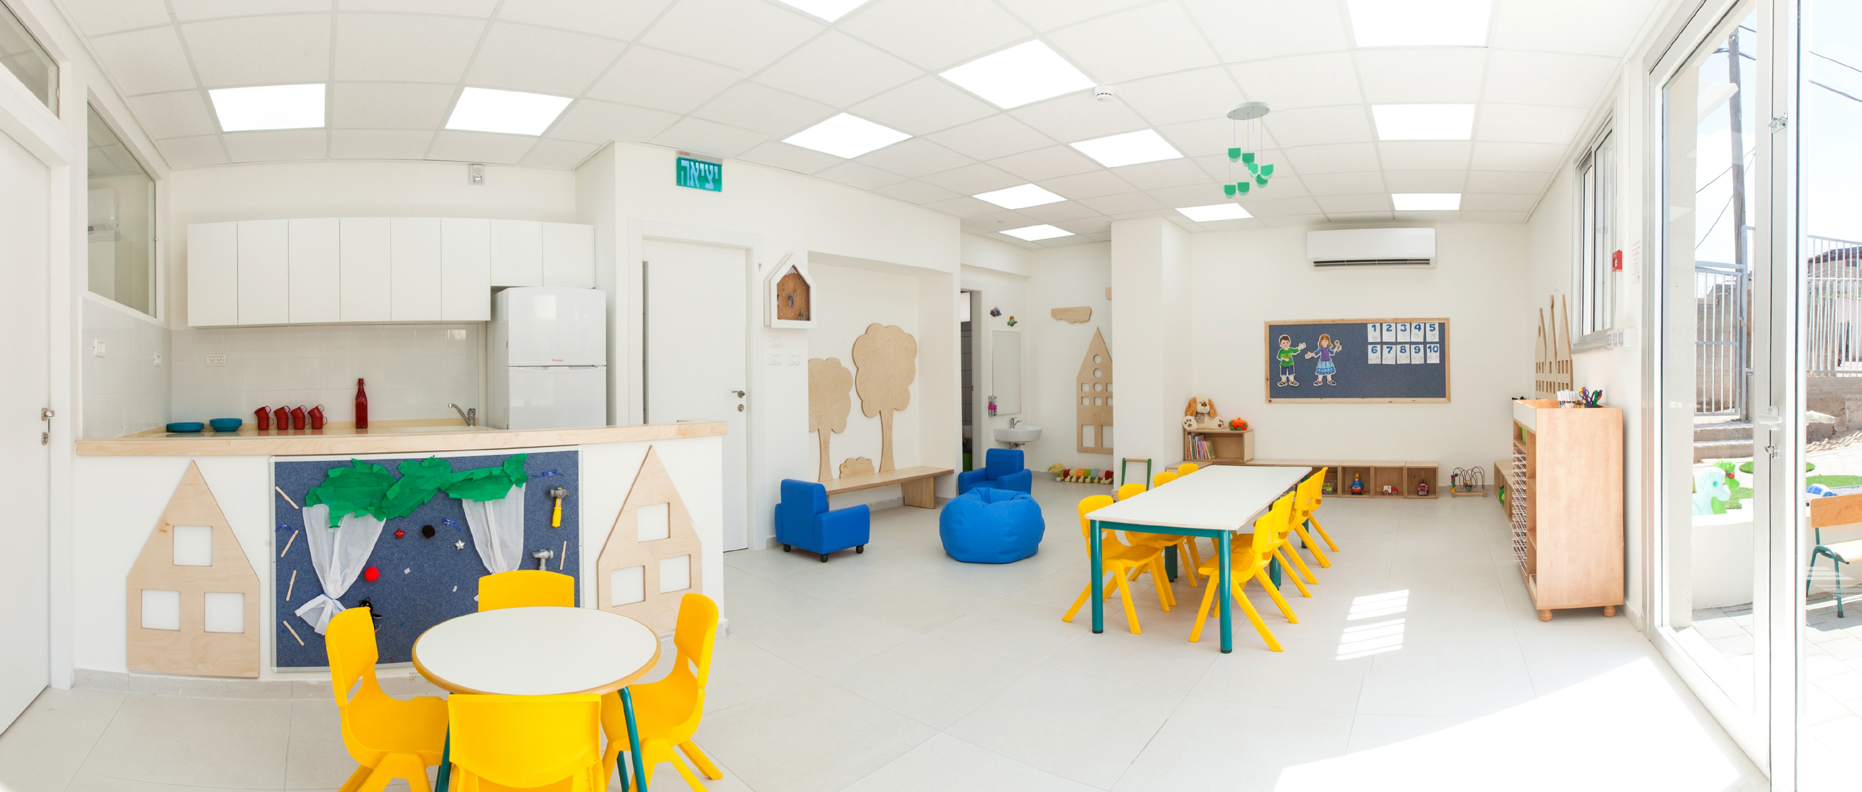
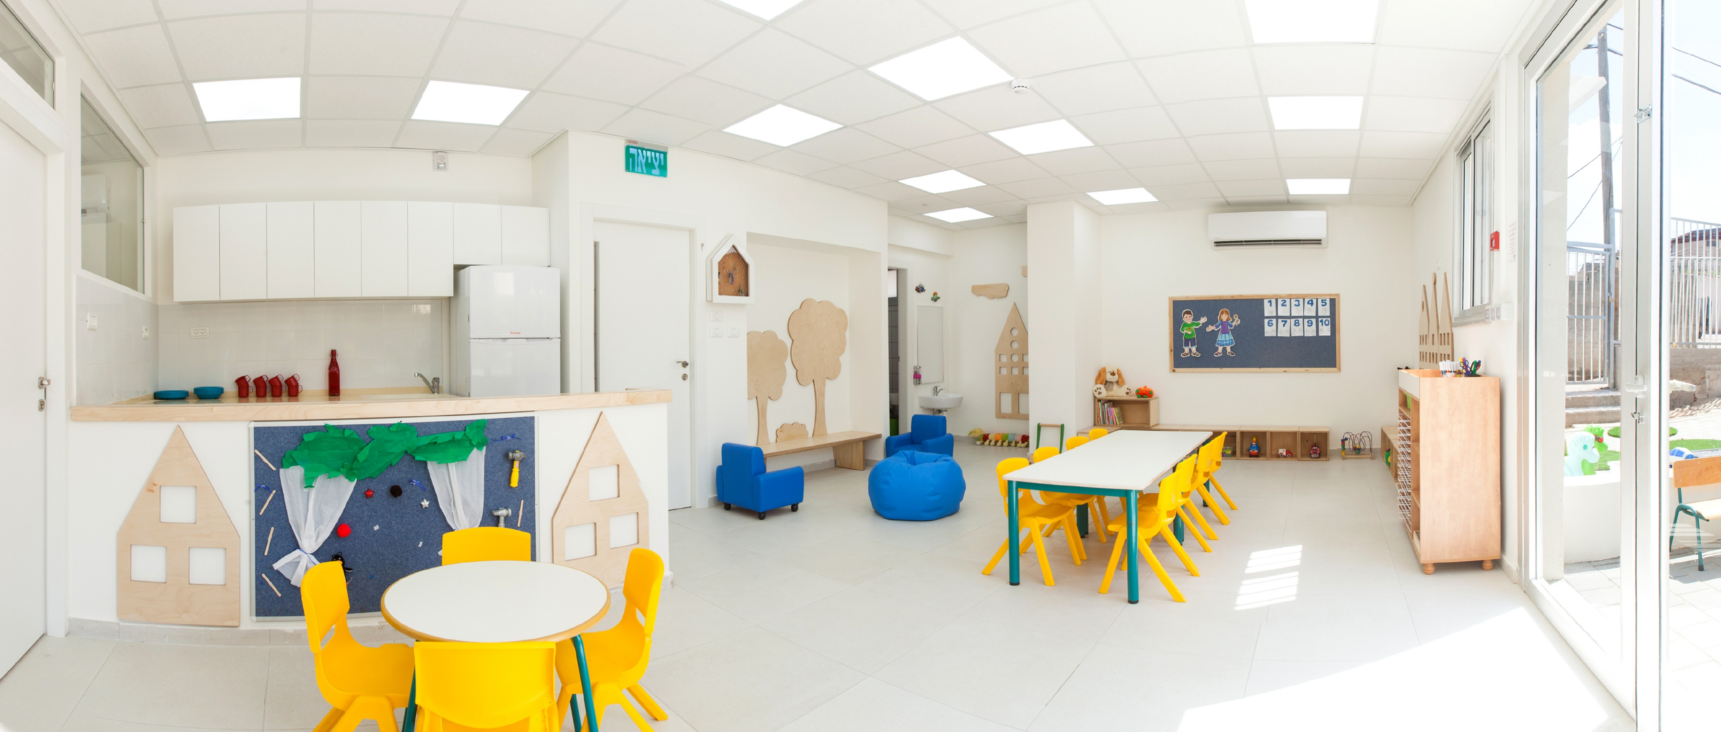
- ceiling mobile (1248, 152)
